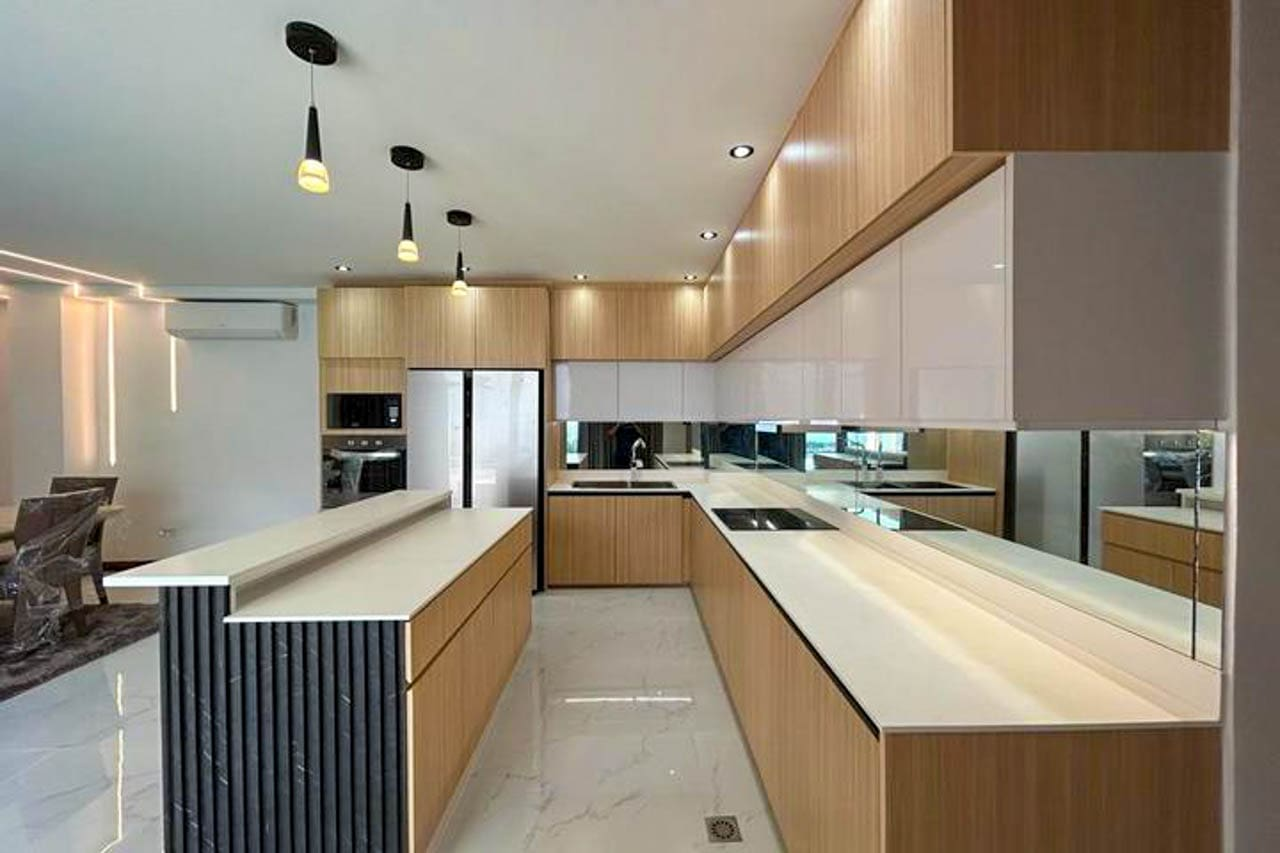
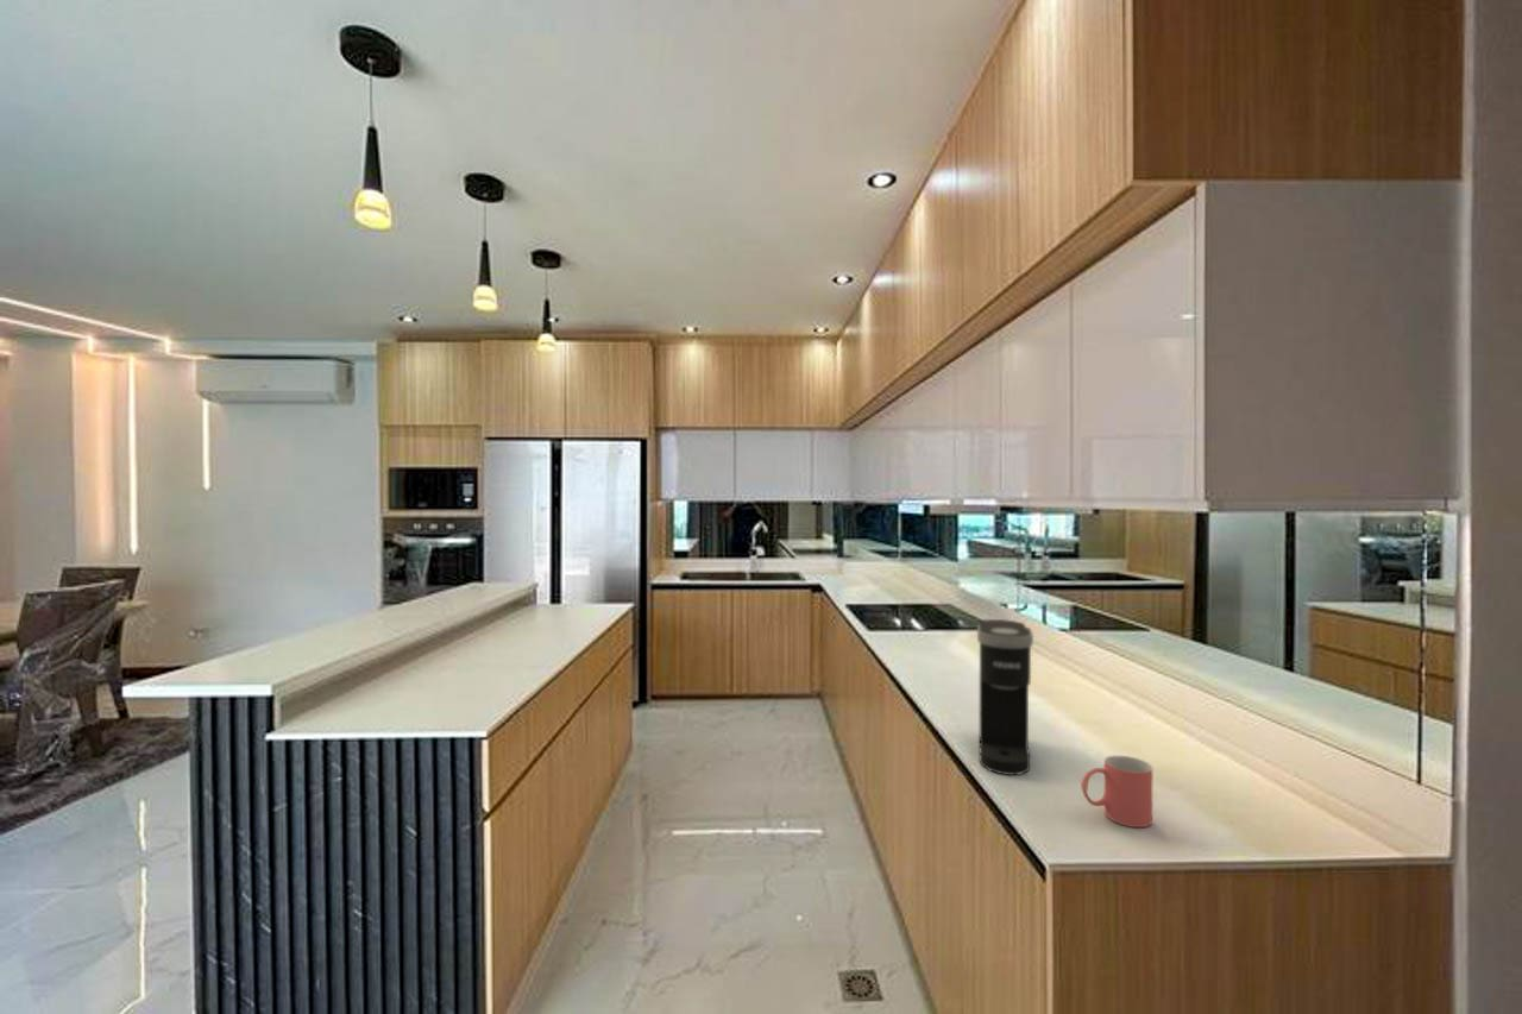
+ coffee maker (1002, 688)
+ mug (1115, 789)
